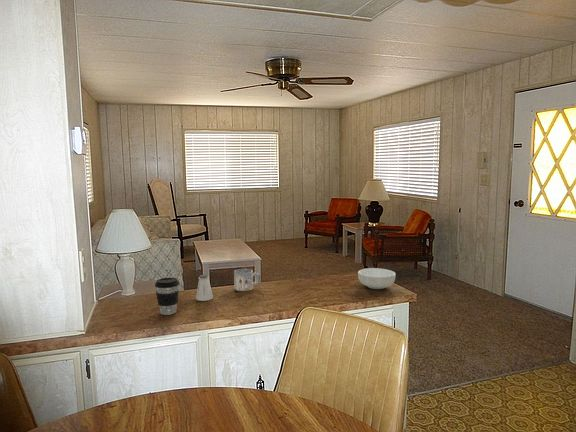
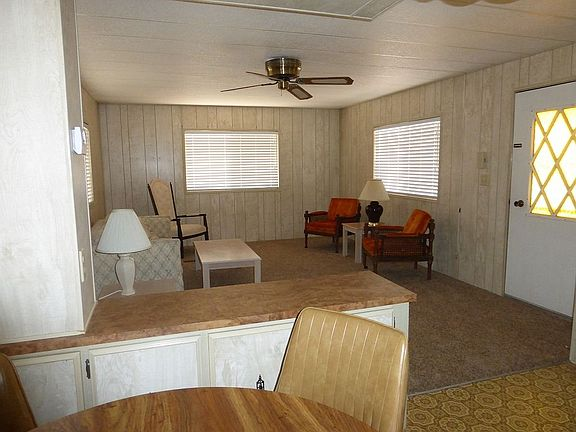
- cereal bowl (376, 279)
- mug (247, 279)
- coffee cup (167, 296)
- saltshaker (204, 286)
